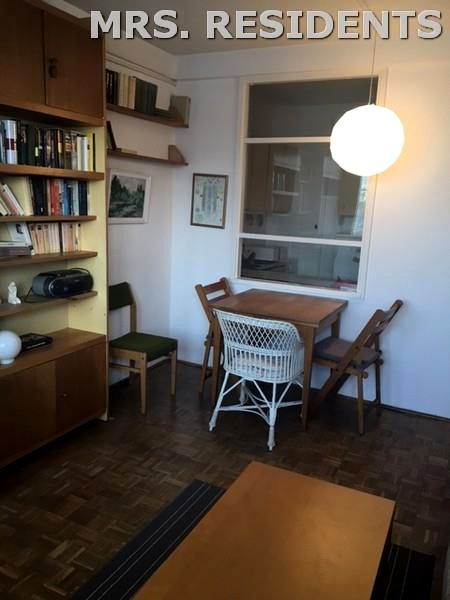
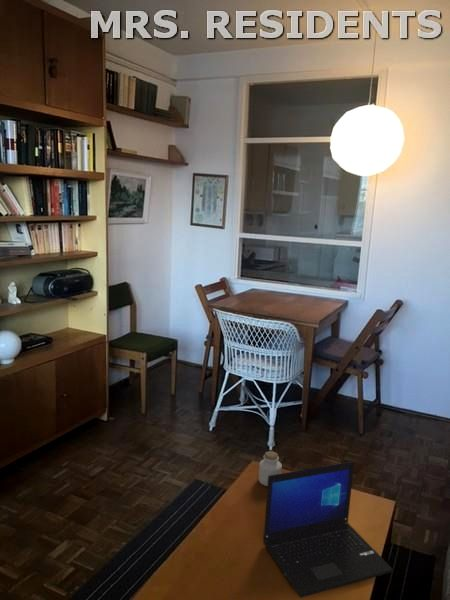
+ laptop (328, 522)
+ jar (270, 467)
